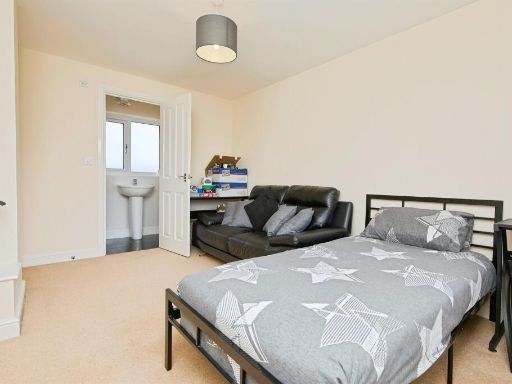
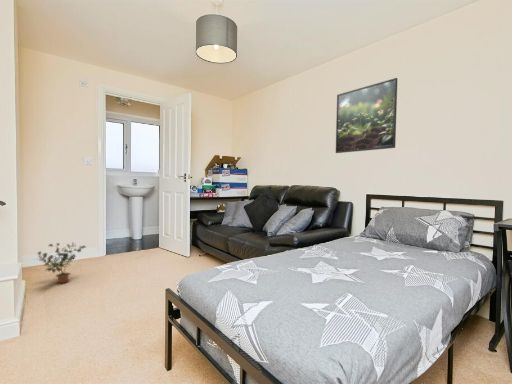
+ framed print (363, 119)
+ potted plant (62, 262)
